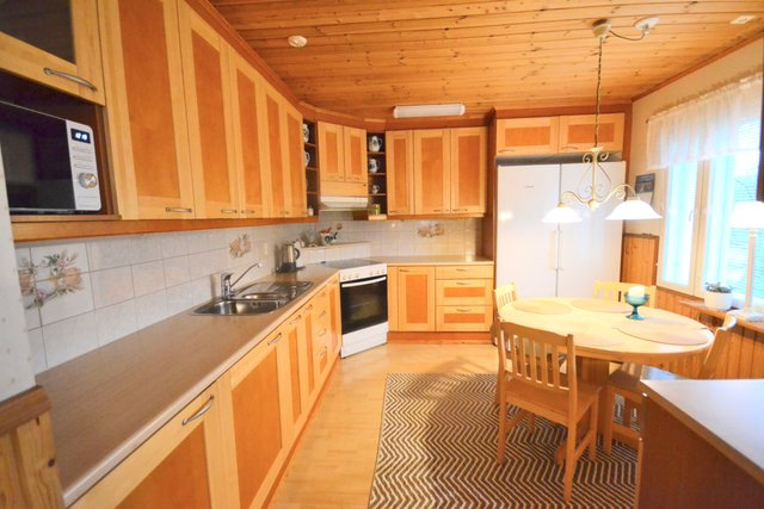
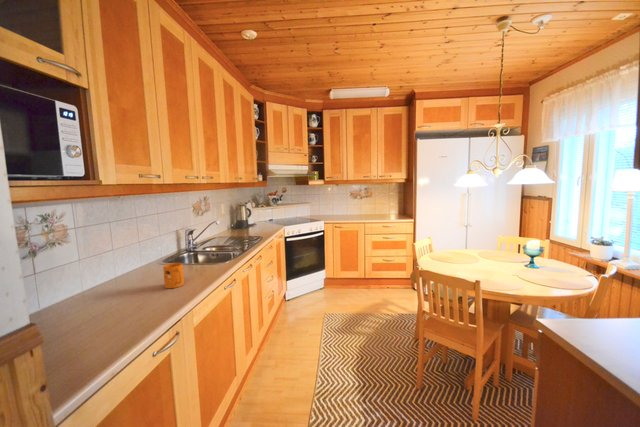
+ mug (175, 275)
